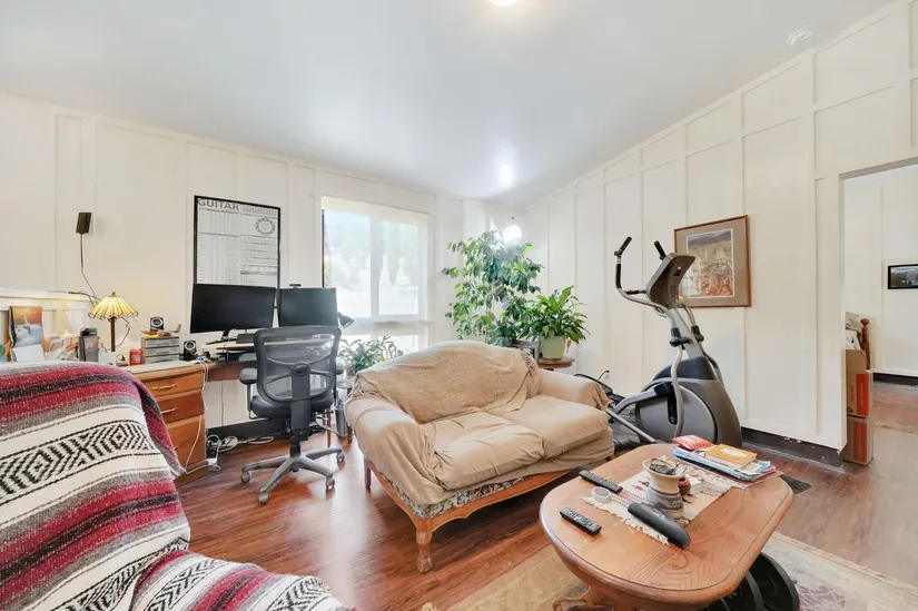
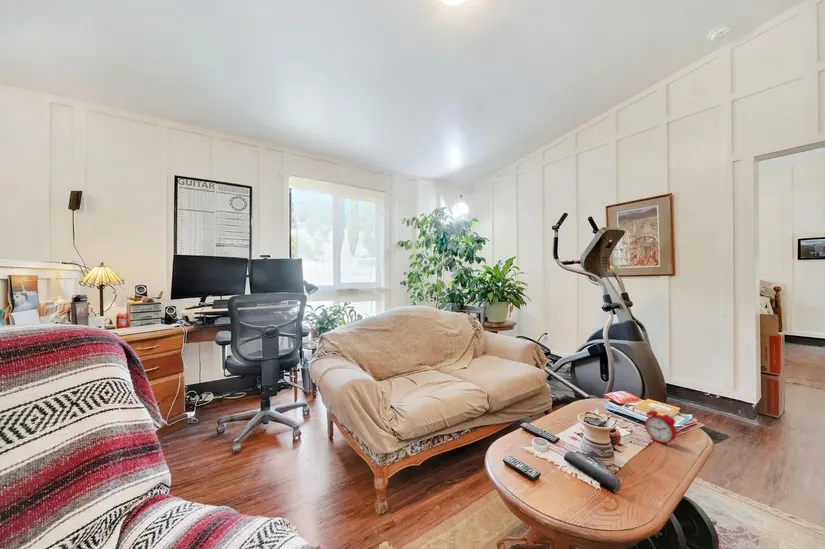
+ alarm clock (660, 424)
